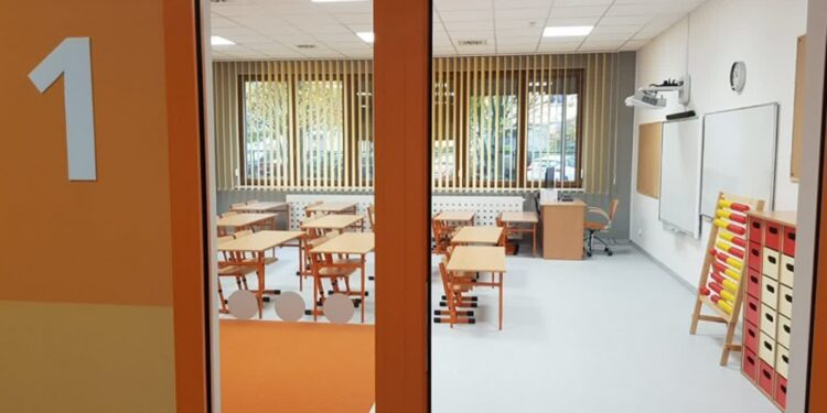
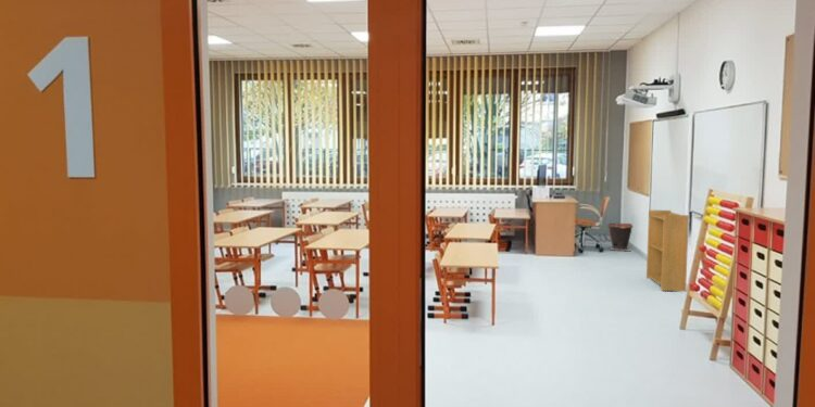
+ bookshelf (666, 249)
+ waste bin (619, 236)
